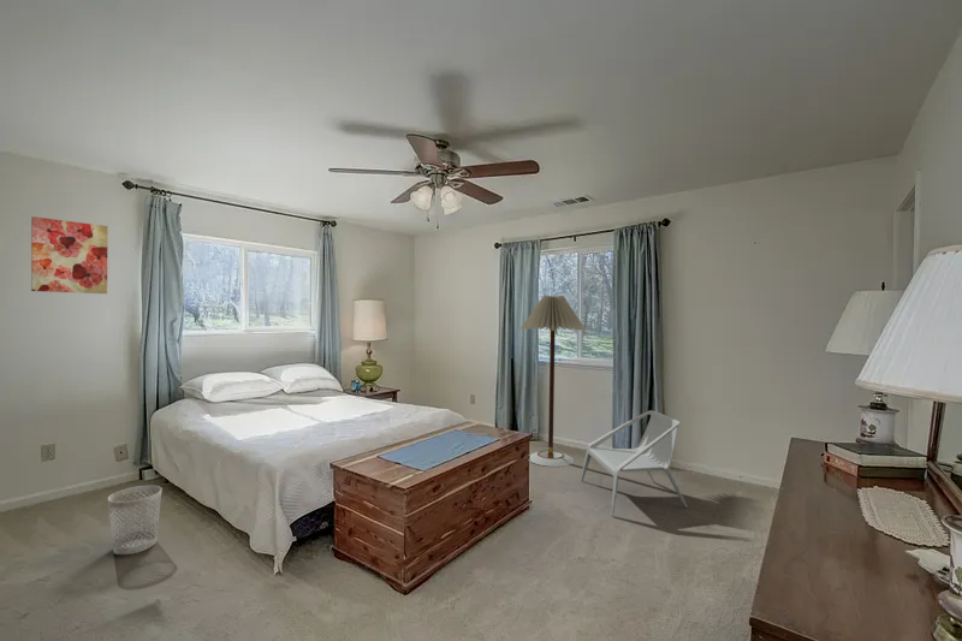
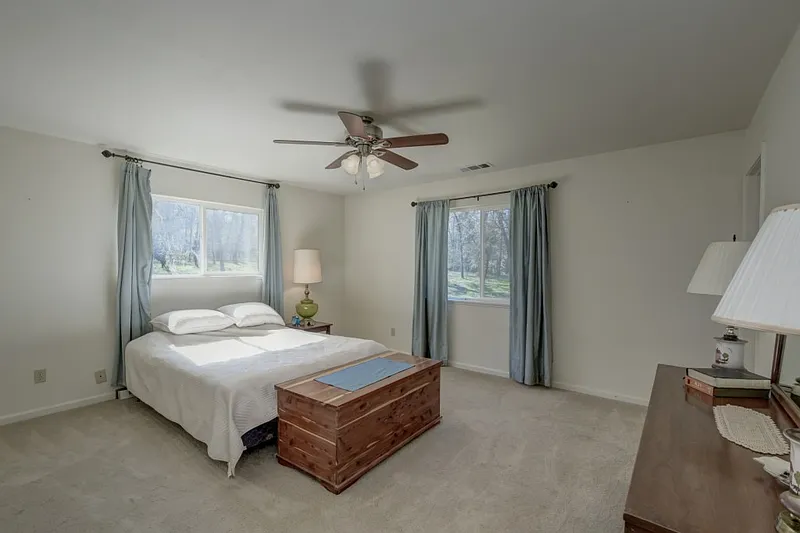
- wall art (71, 256)
- floor lamp (551, 376)
- wastebasket (135, 520)
- armchair (628, 456)
